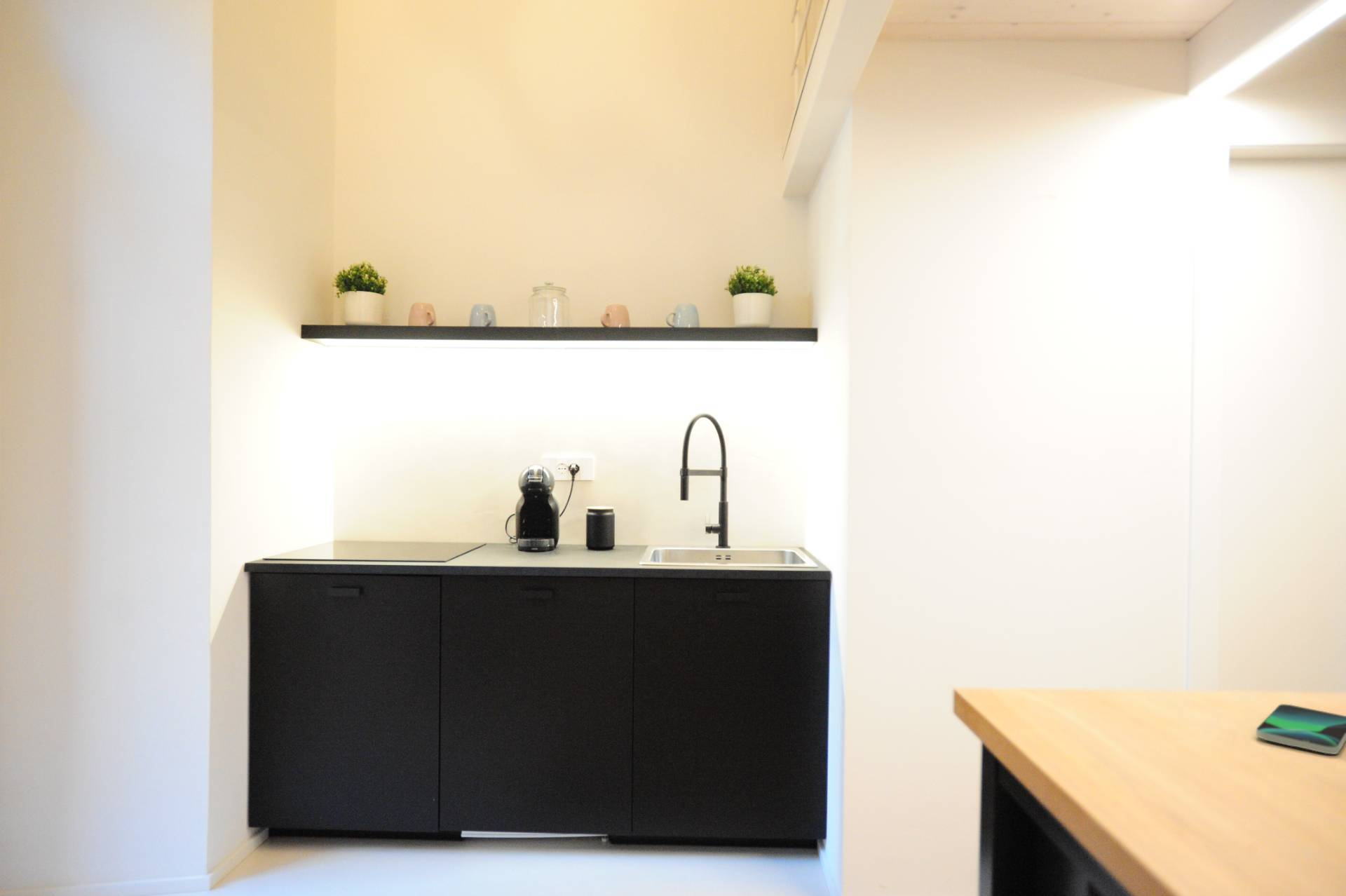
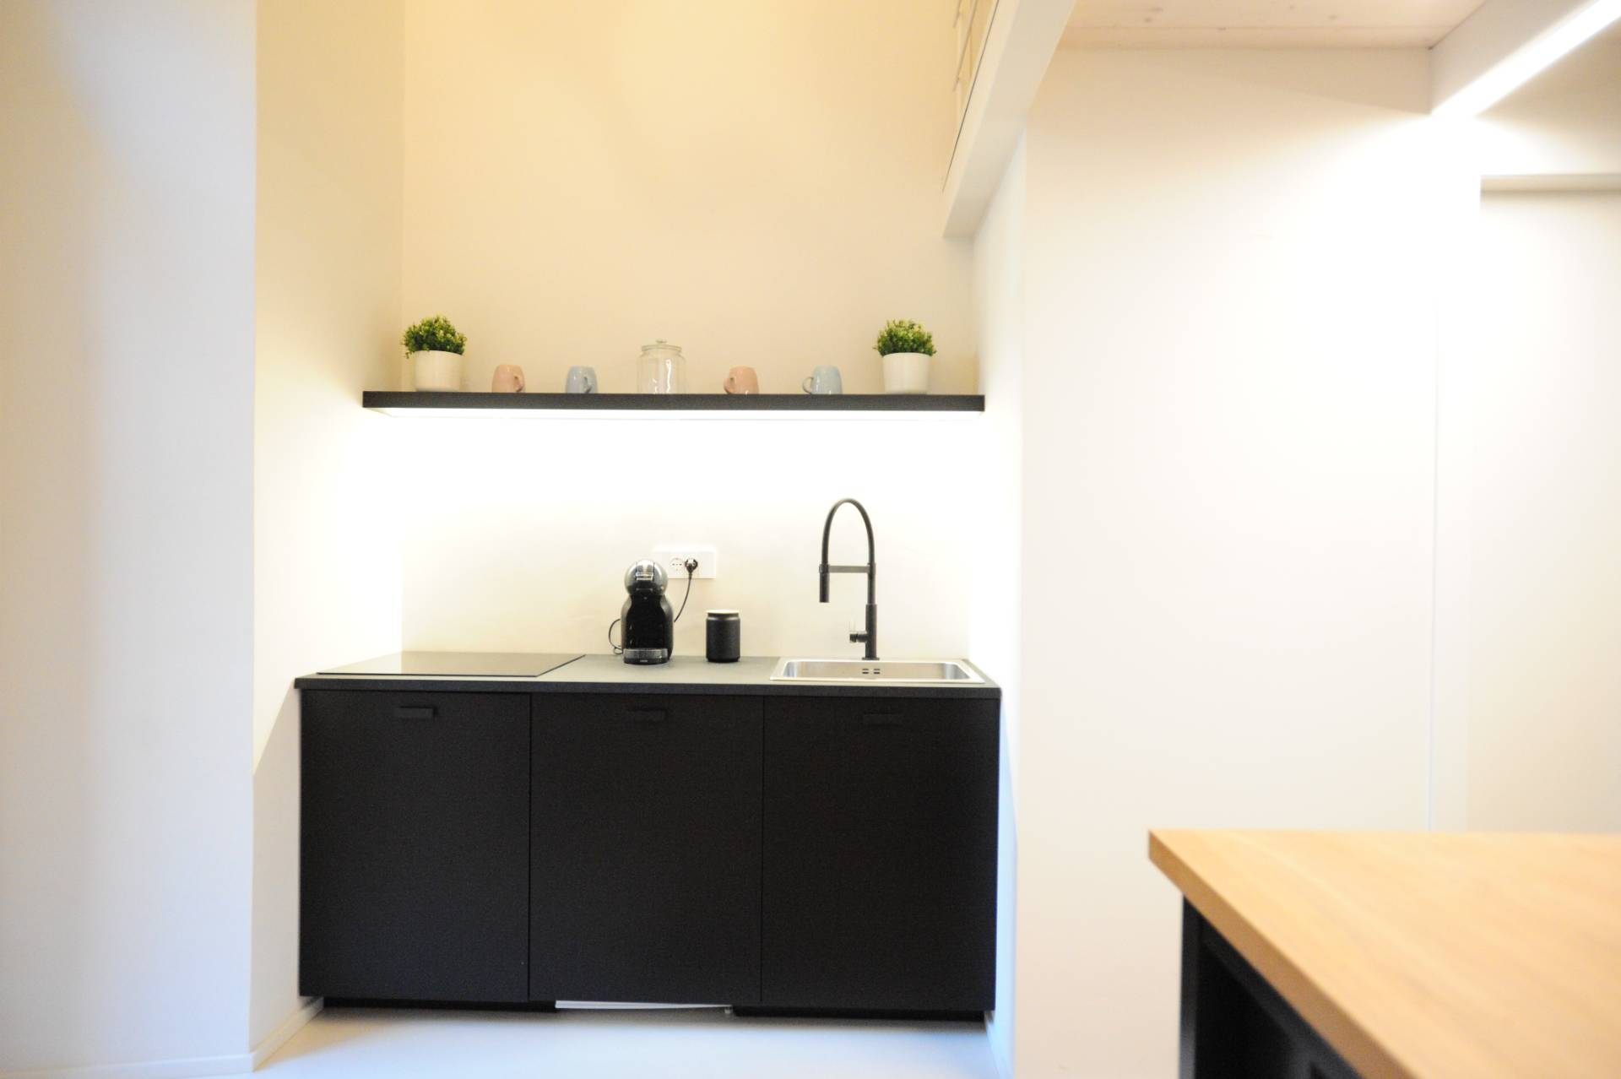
- smartphone (1305, 727)
